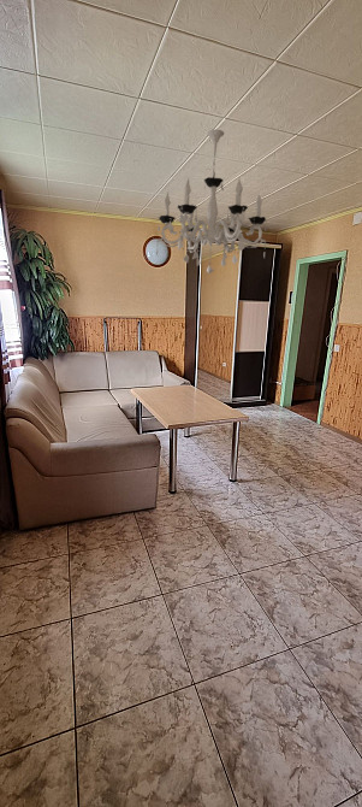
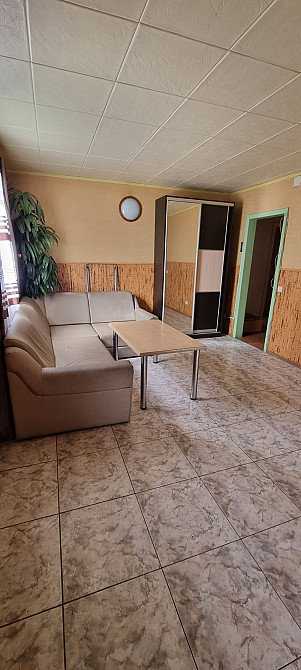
- chandelier (212, 206)
